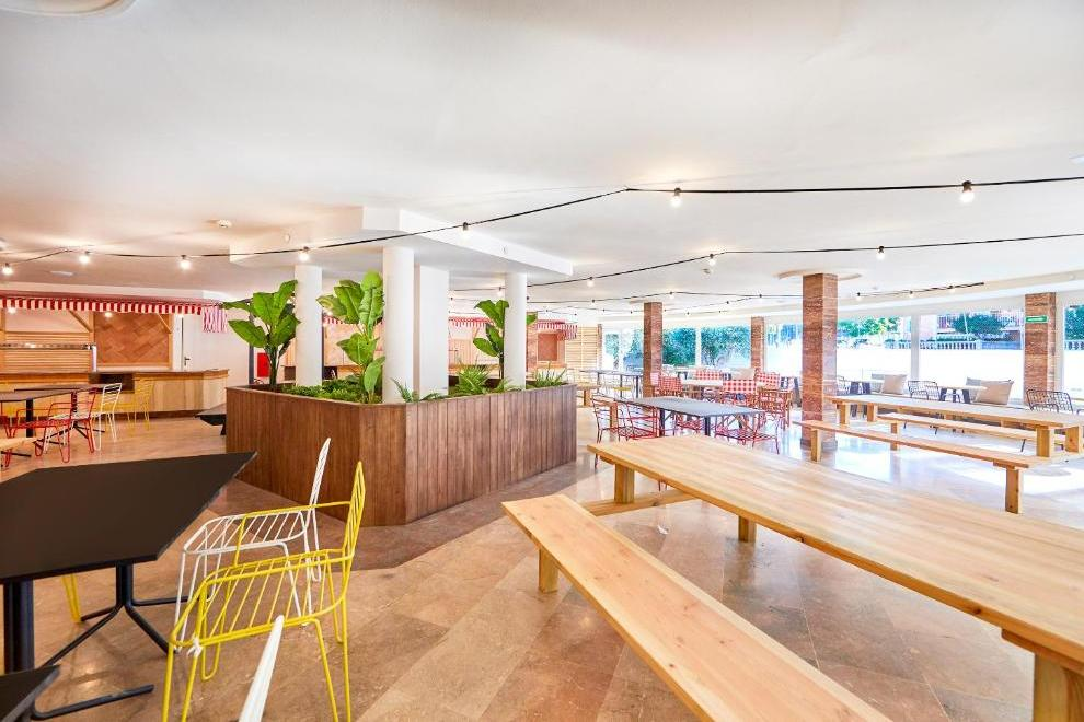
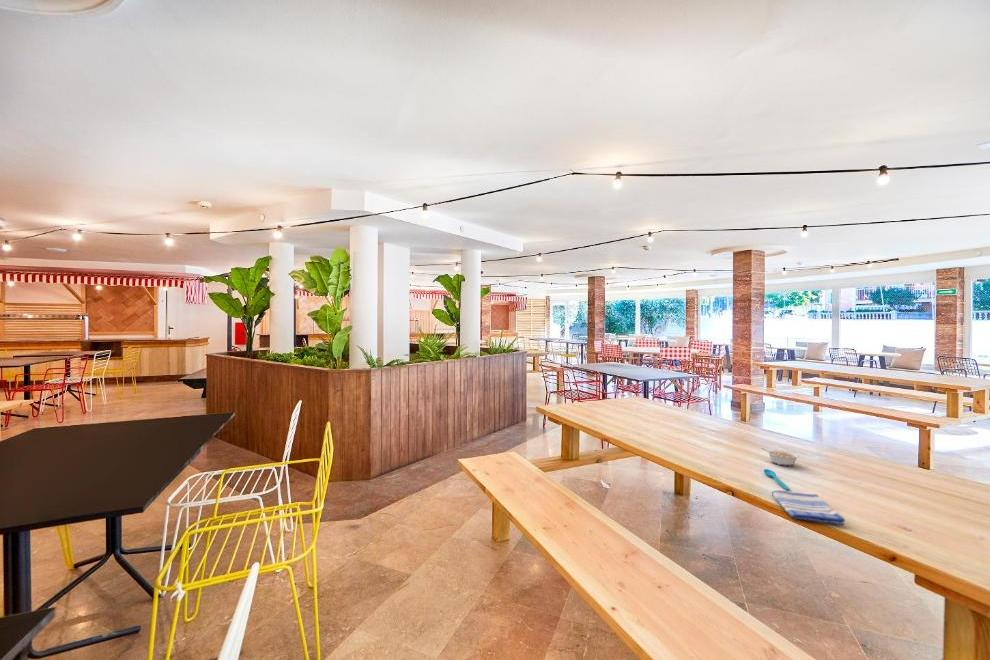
+ dish towel (805, 505)
+ legume (781, 457)
+ spoon (776, 478)
